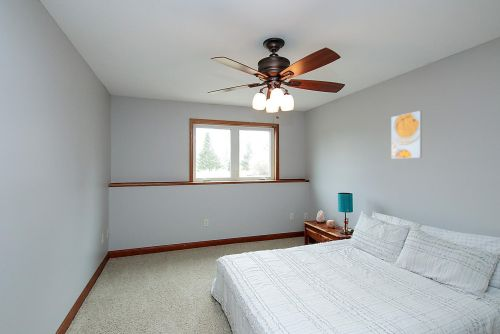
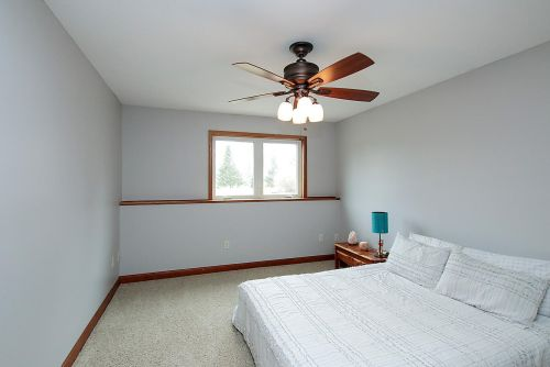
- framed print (405, 136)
